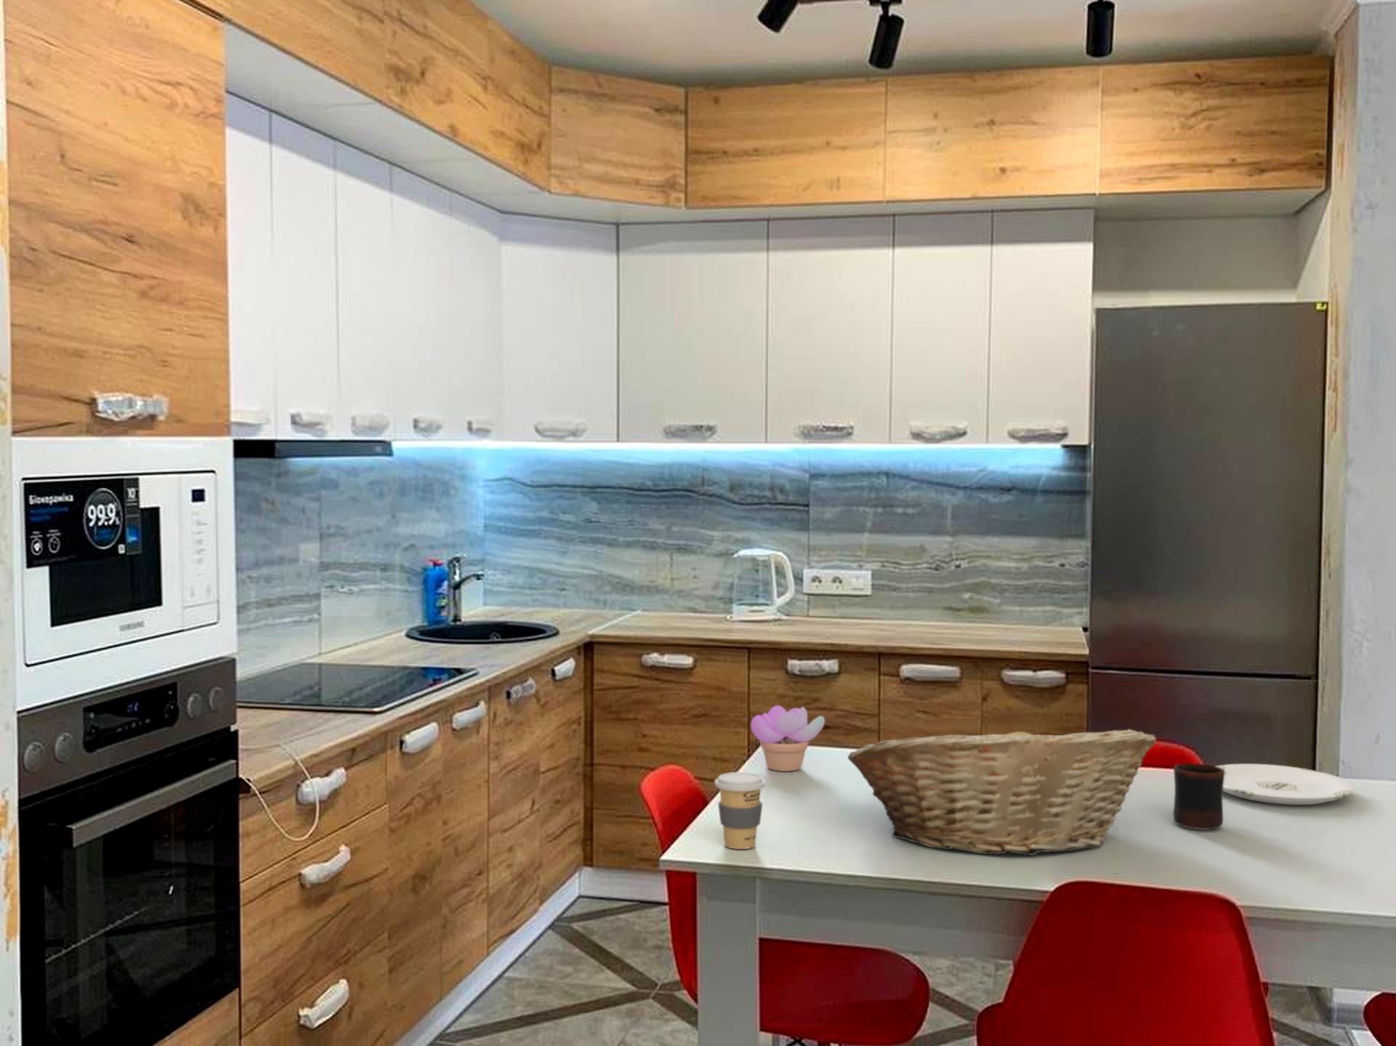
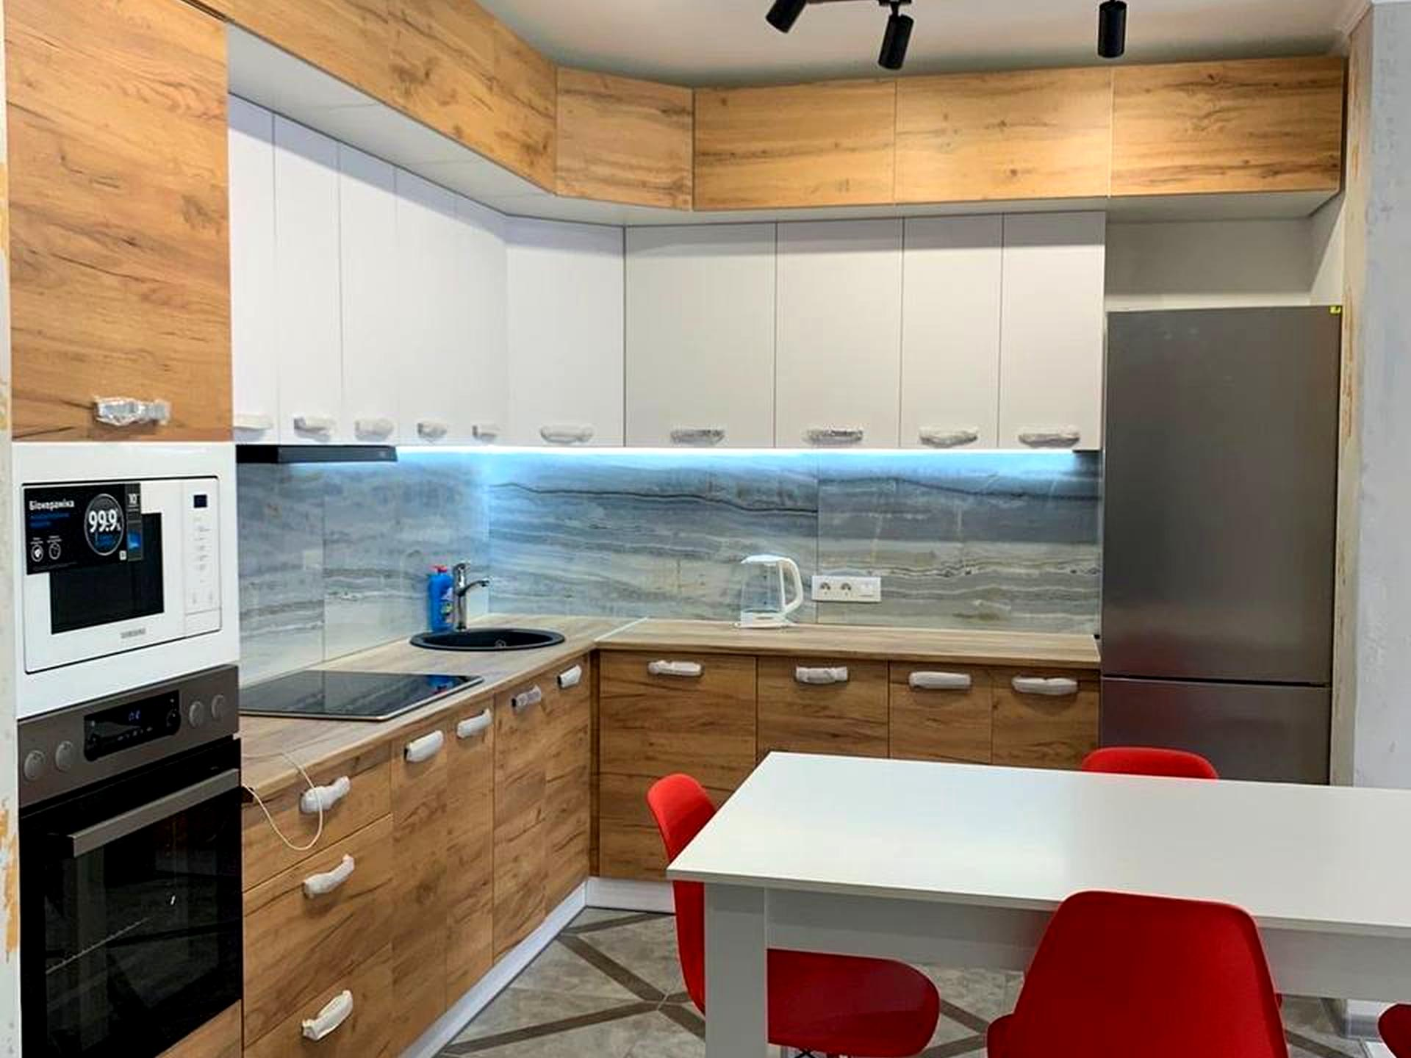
- plate (1275, 786)
- mug (1201, 794)
- coffee cup (740, 811)
- fruit basket (1000, 774)
- succulent plant (788, 737)
